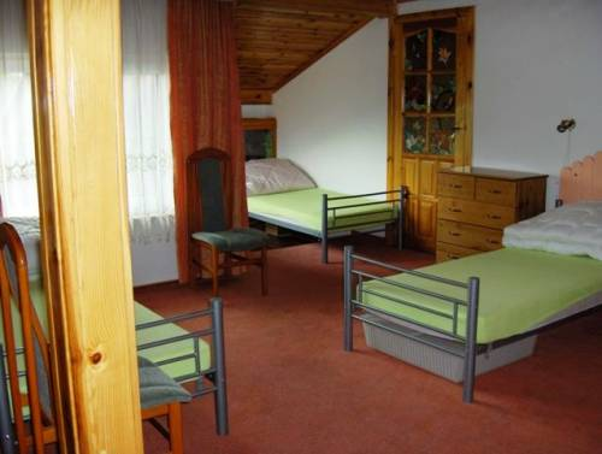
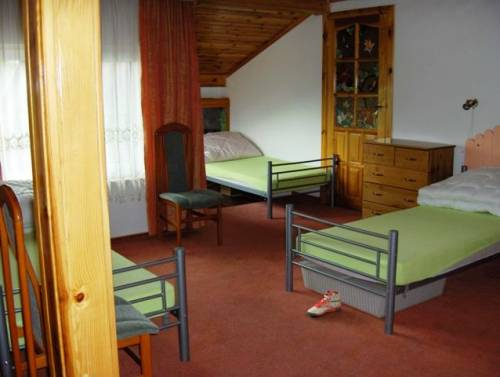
+ sneaker (323, 302)
